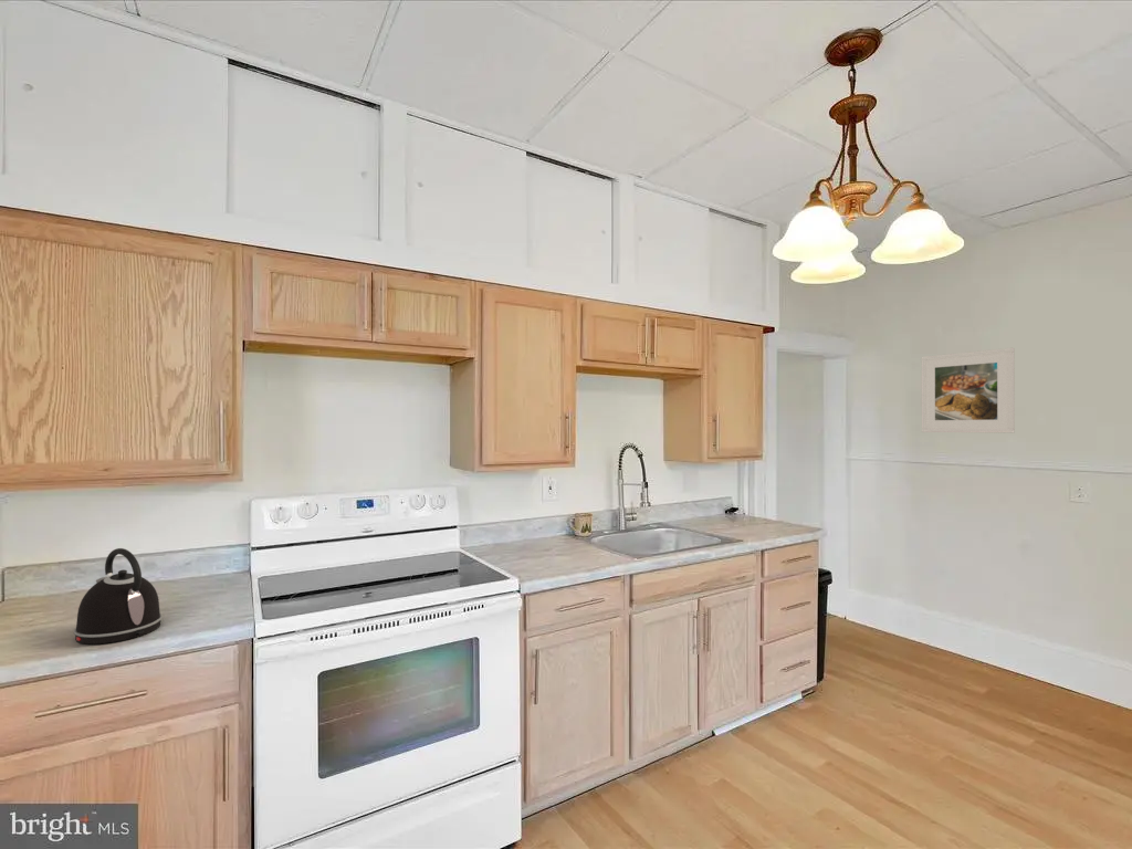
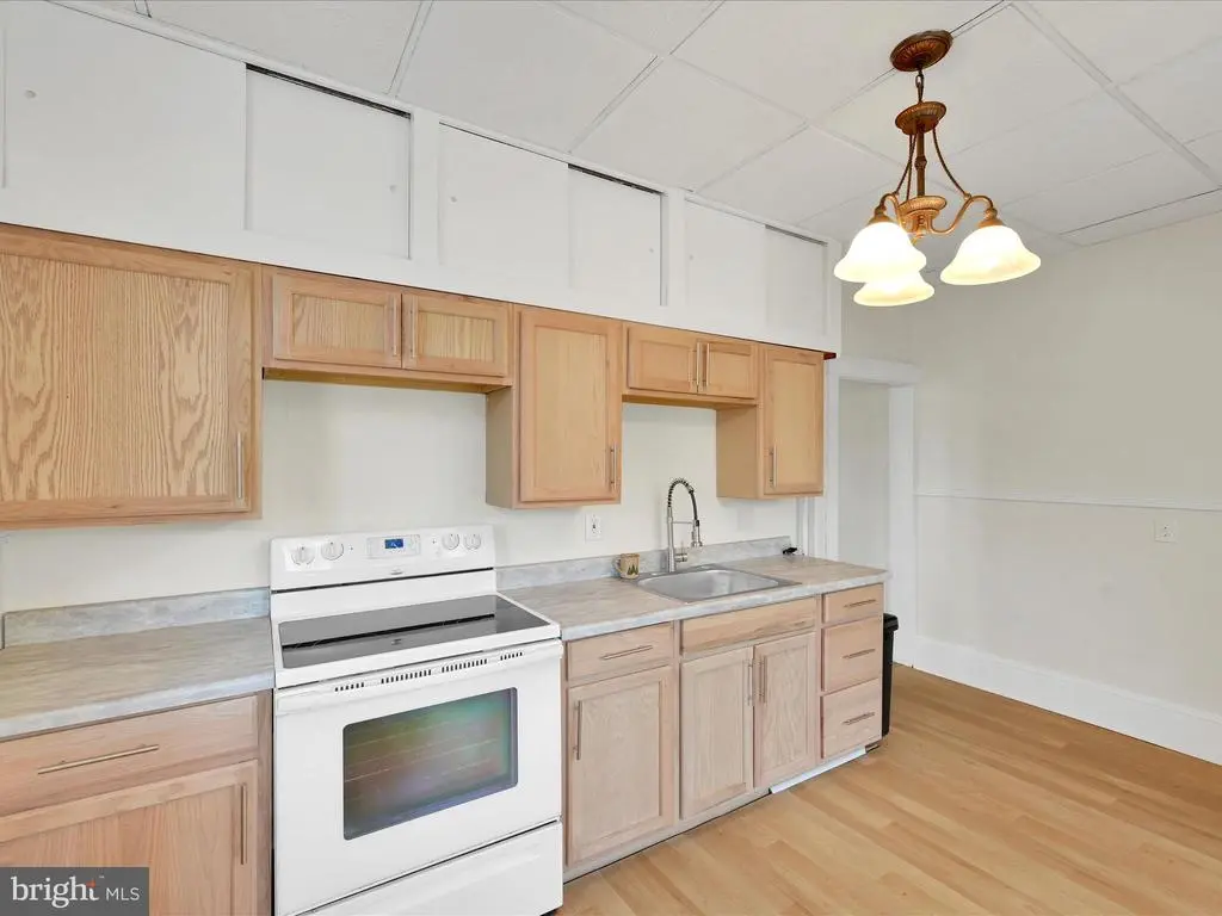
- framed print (965, 392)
- kettle (119, 589)
